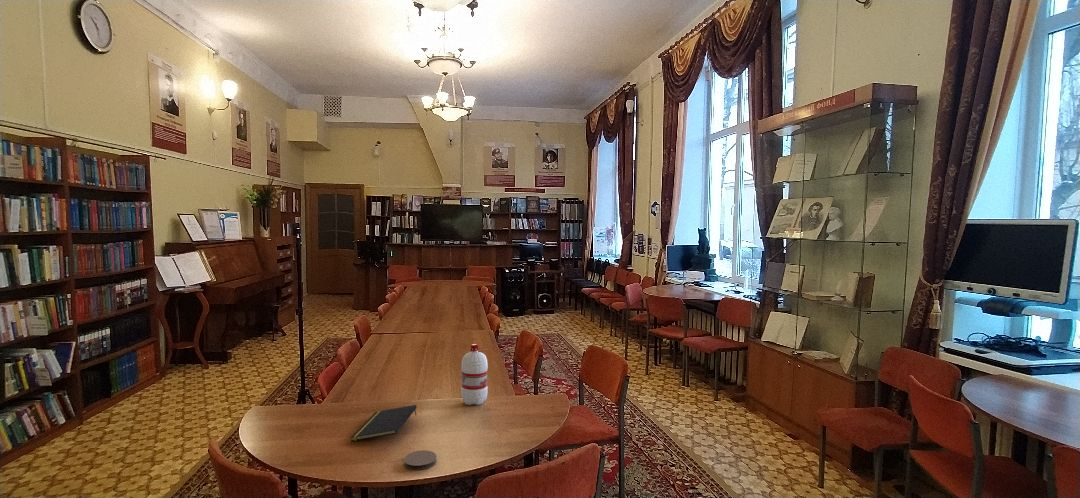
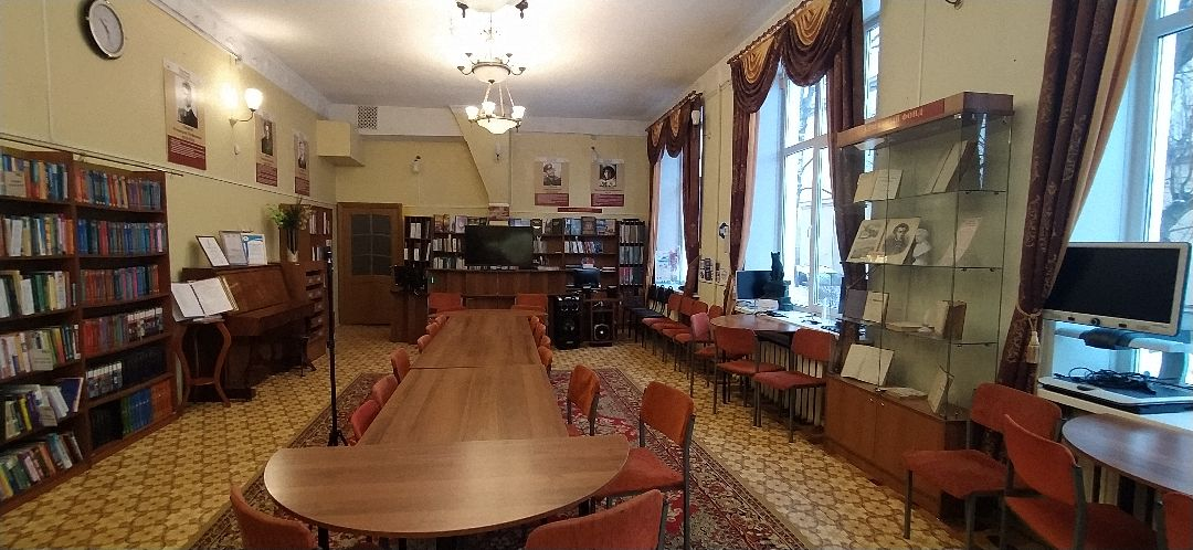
- coaster (420, 459)
- notepad (385, 421)
- water bottle (474, 372)
